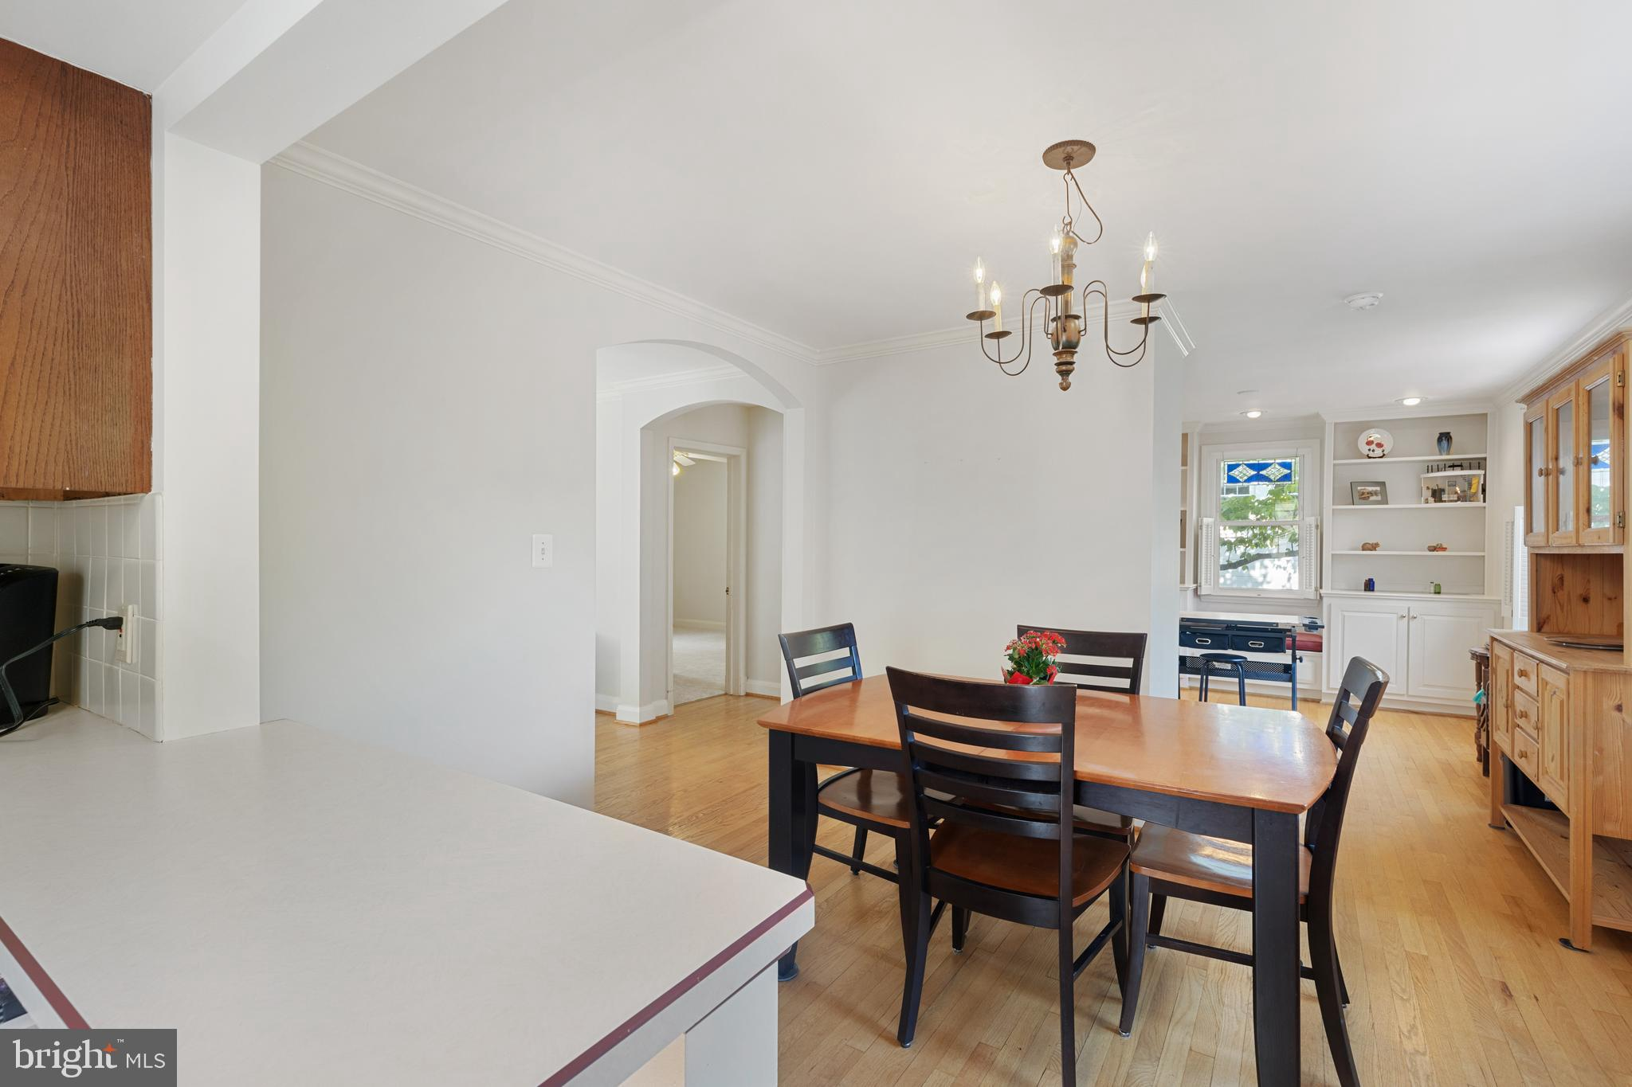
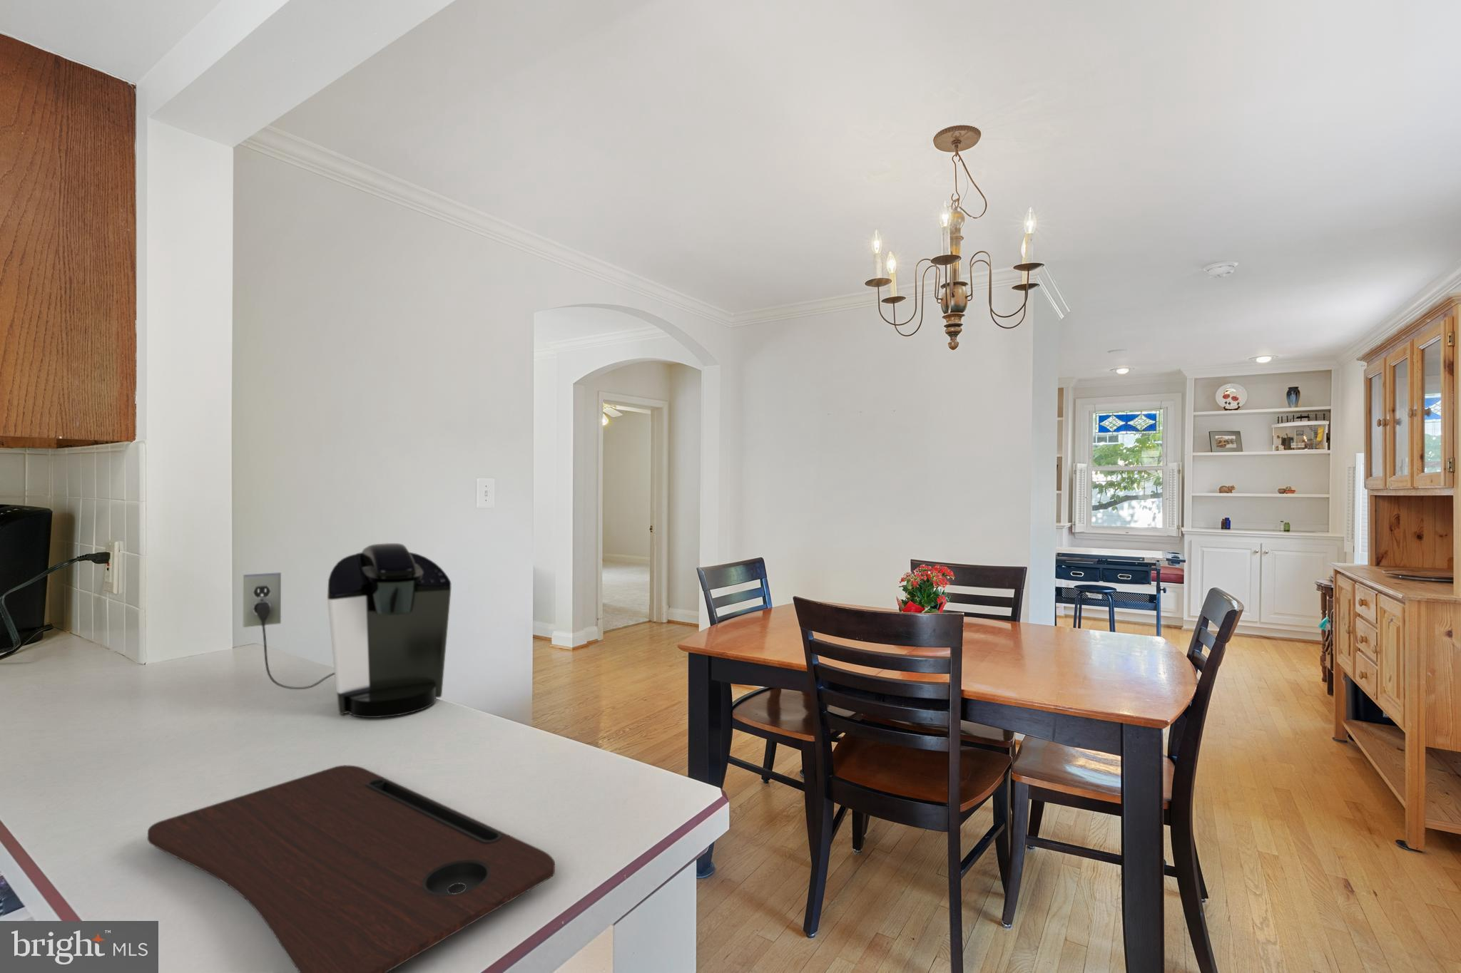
+ cutting board (343, 854)
+ coffee maker (354, 626)
